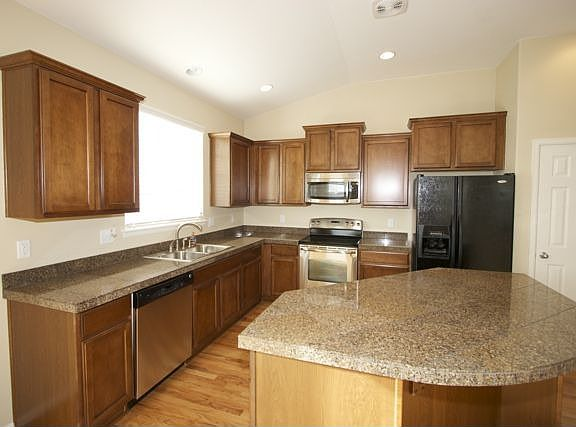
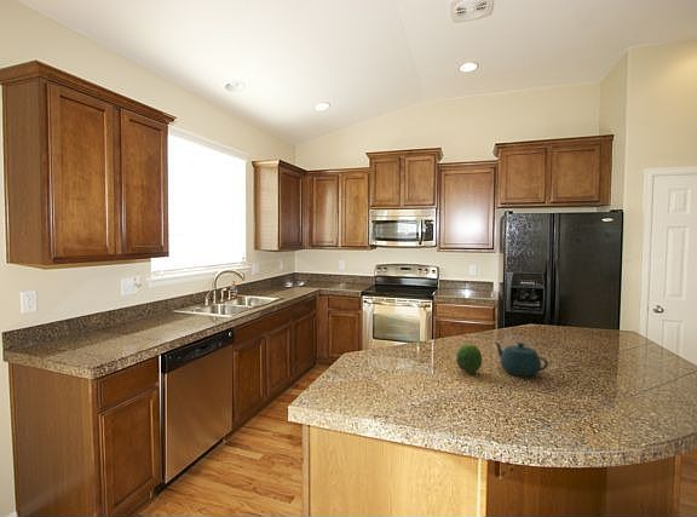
+ fruit (468, 357)
+ teapot (518, 356)
